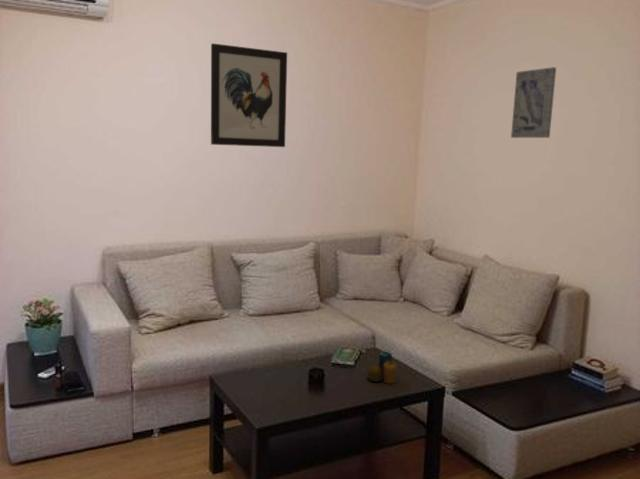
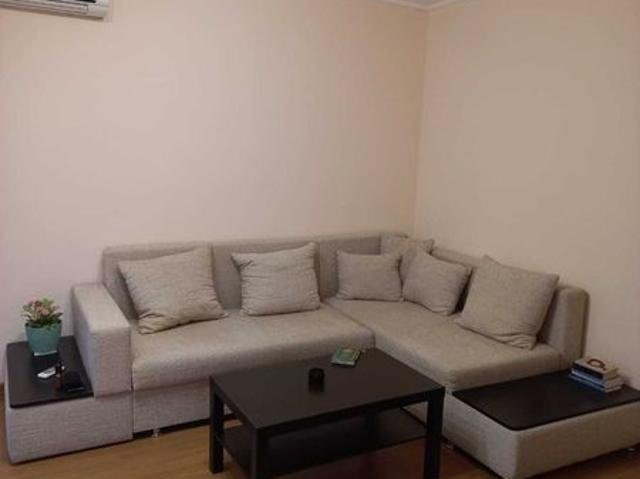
- wall art (249, 97)
- candle (383, 367)
- wall art (532, 104)
